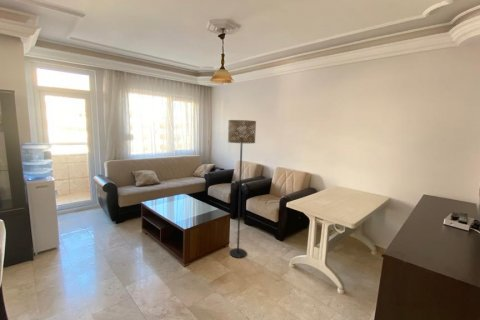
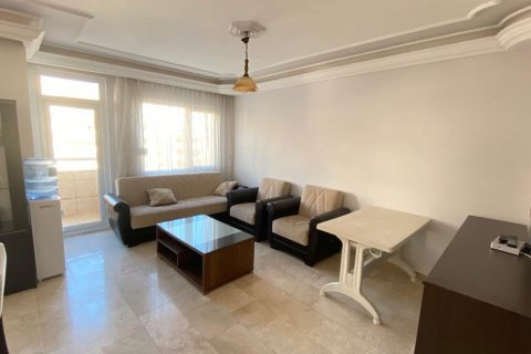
- floor lamp (240, 189)
